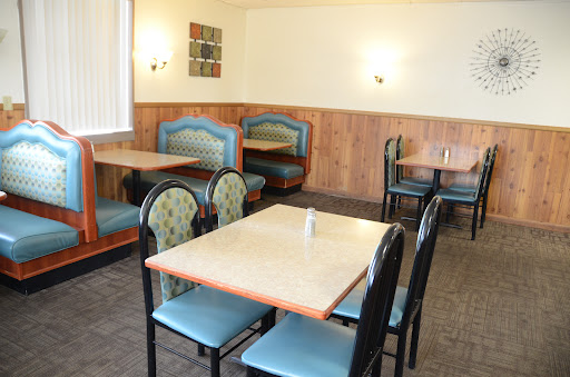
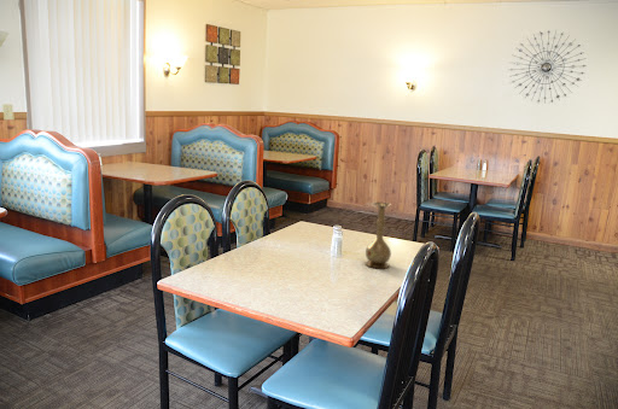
+ vase (379, 234)
